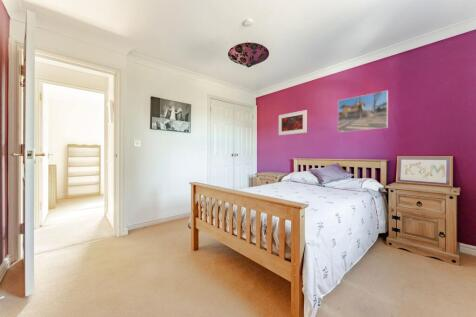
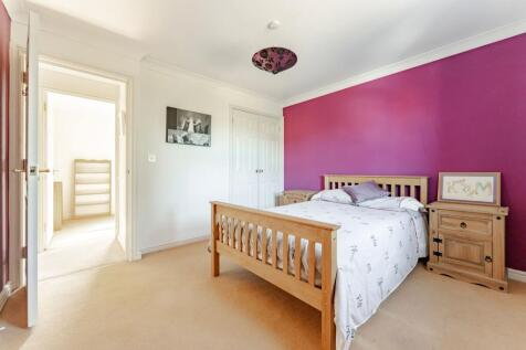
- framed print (360, 113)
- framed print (291, 123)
